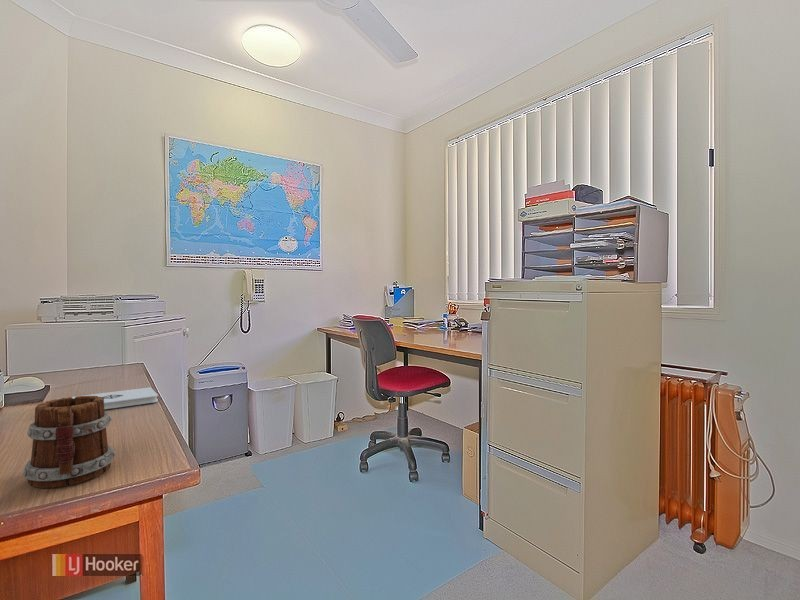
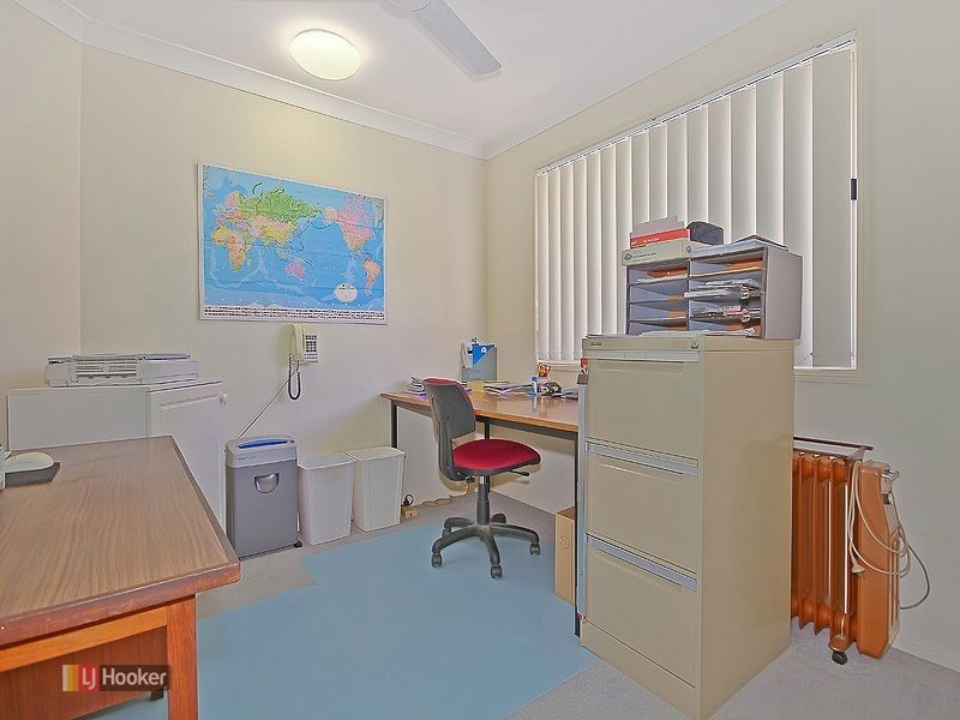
- mug (71, 437)
- notepad (108, 400)
